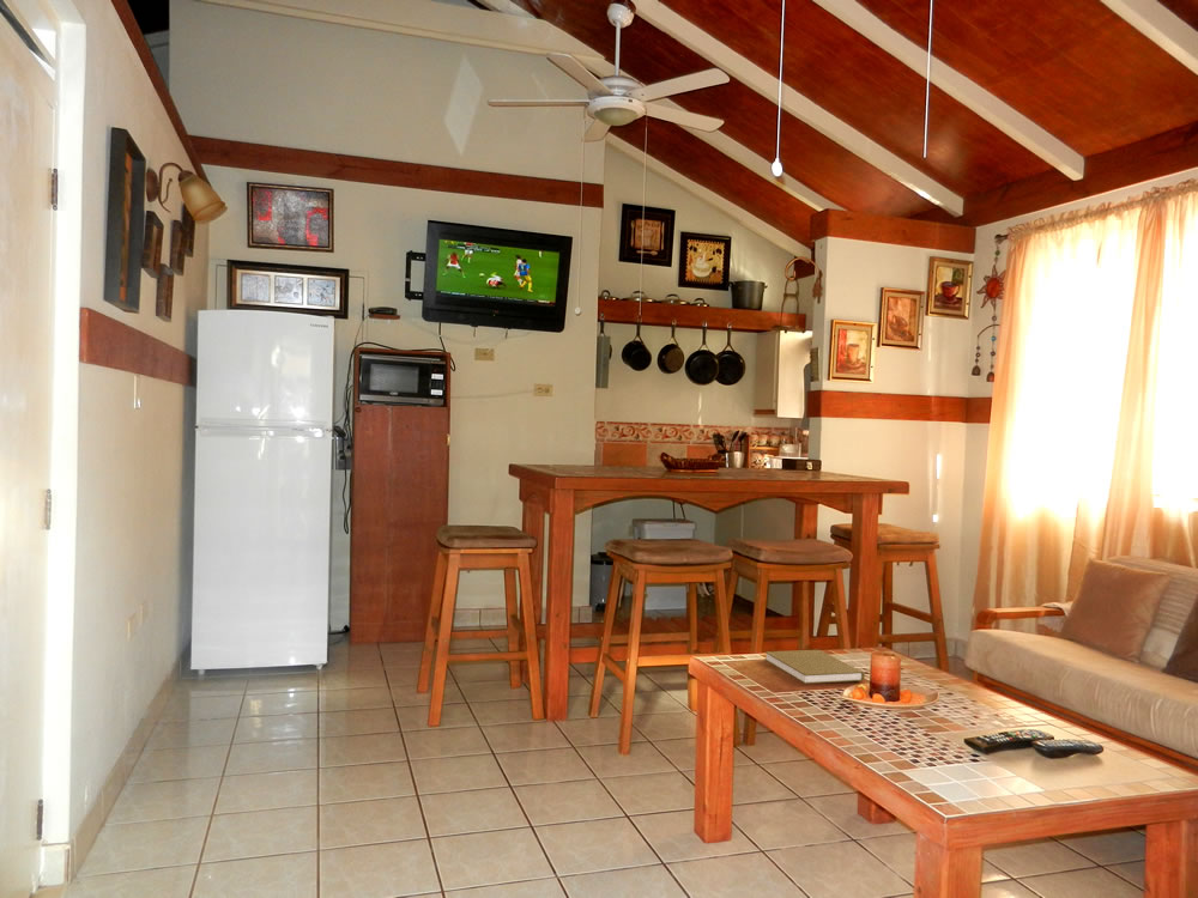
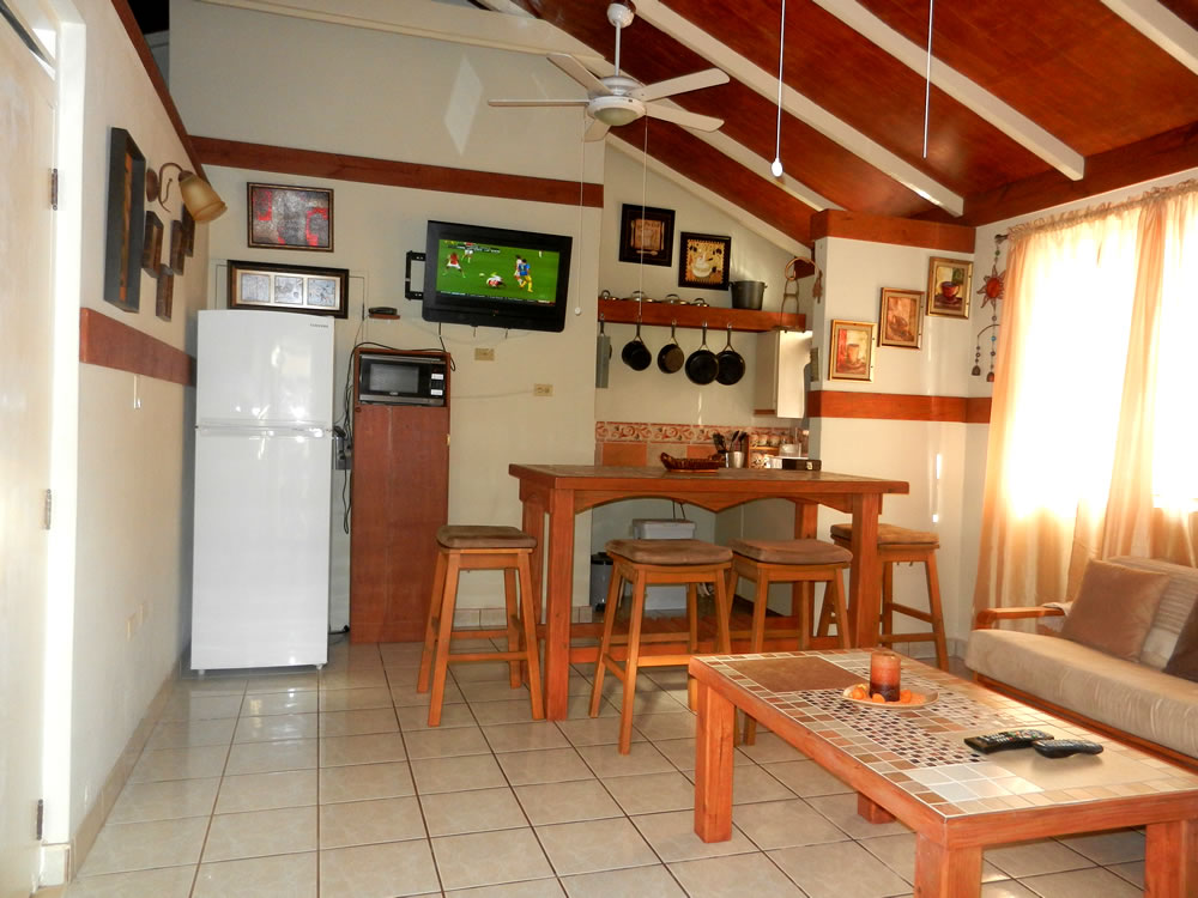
- book (812, 666)
